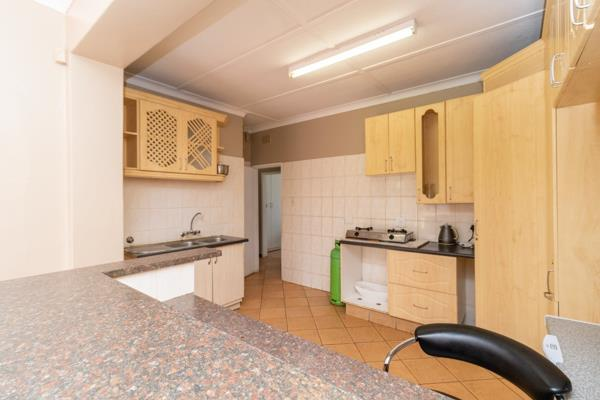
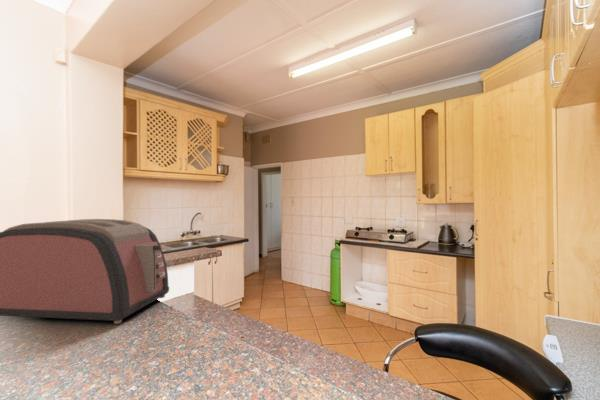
+ toaster (83, 263)
